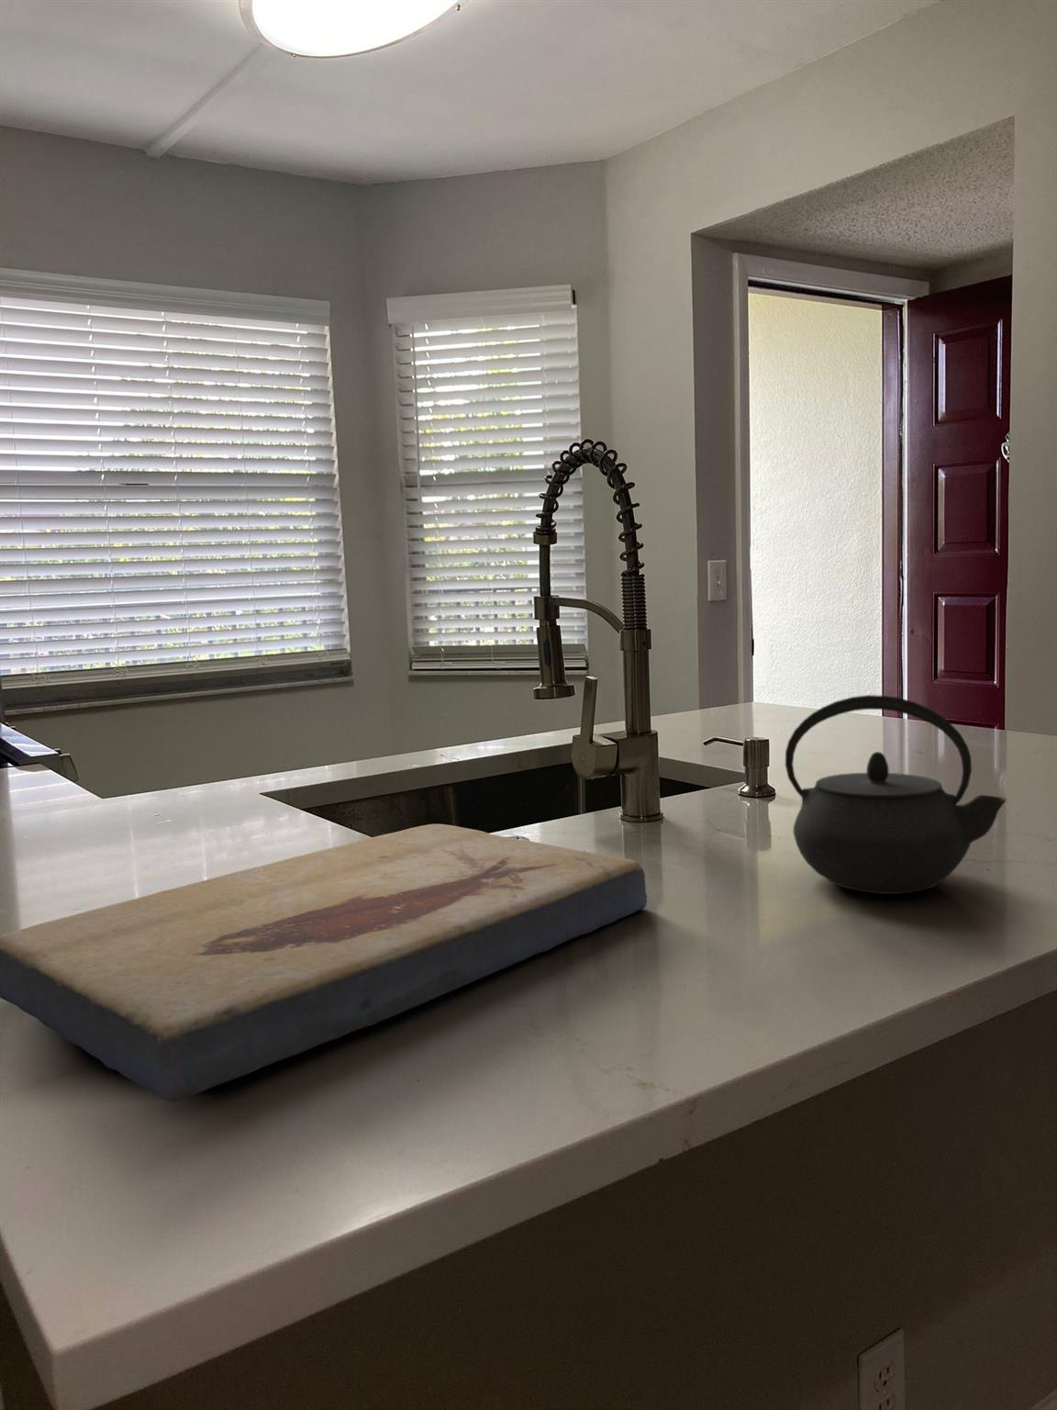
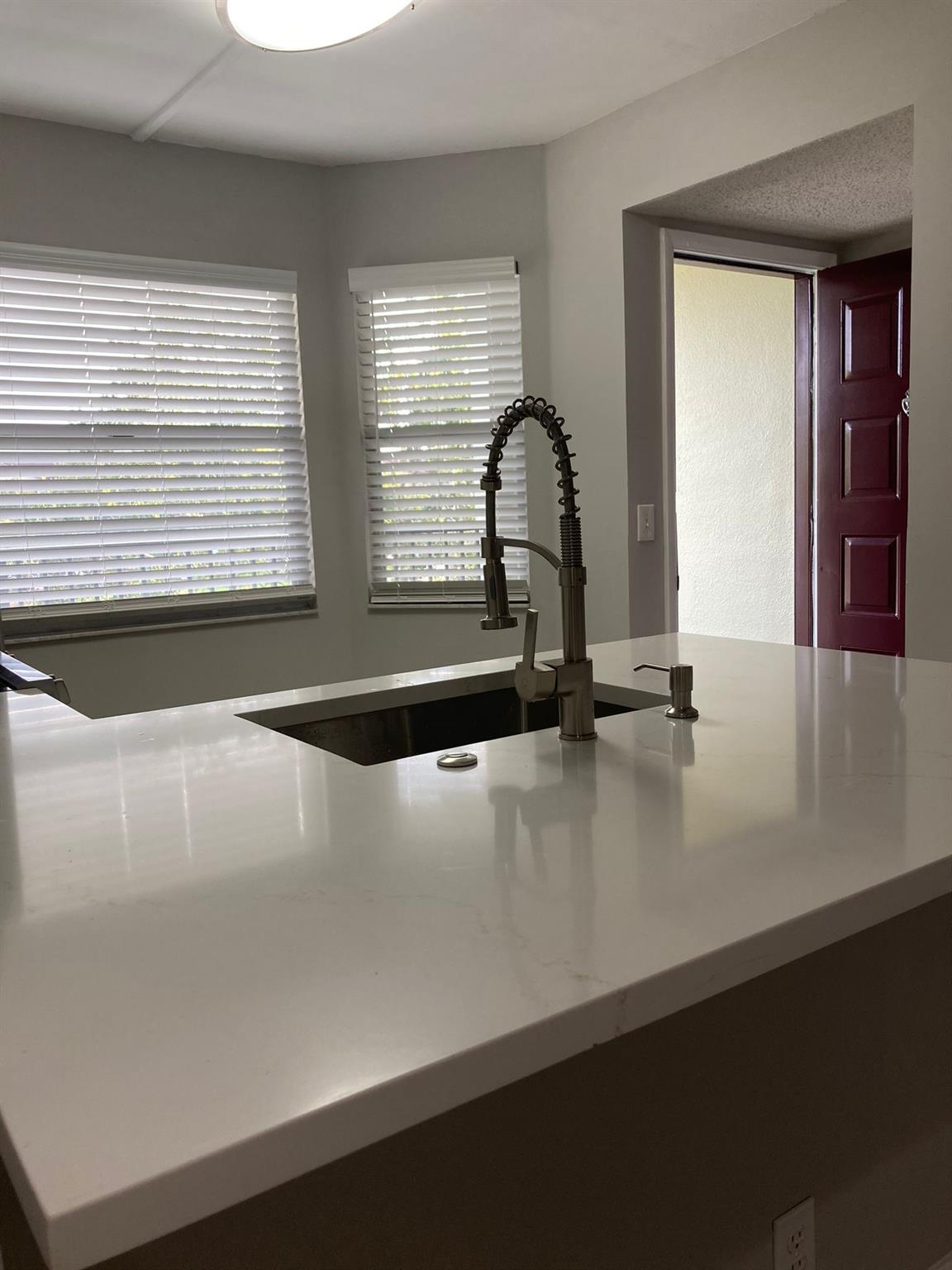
- fish fossil (341, 921)
- kettle (890, 789)
